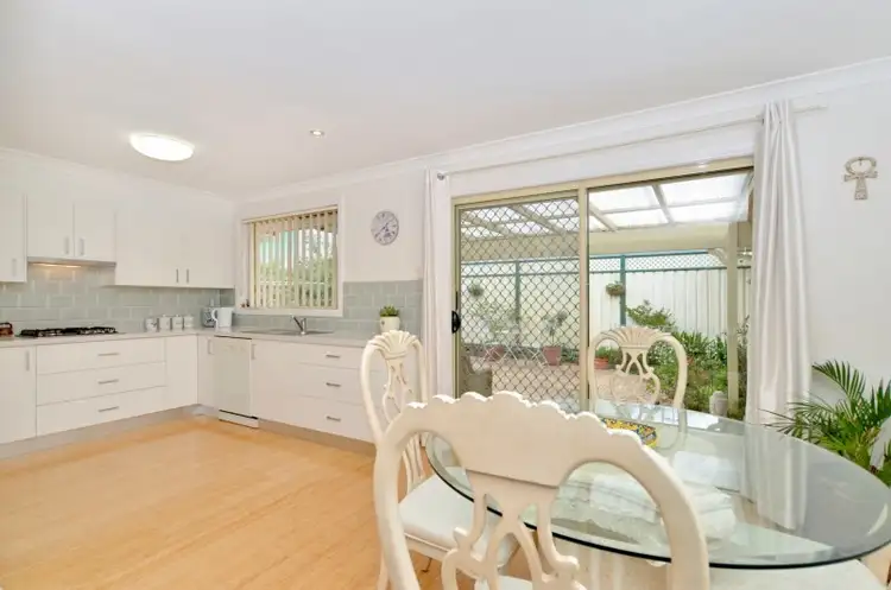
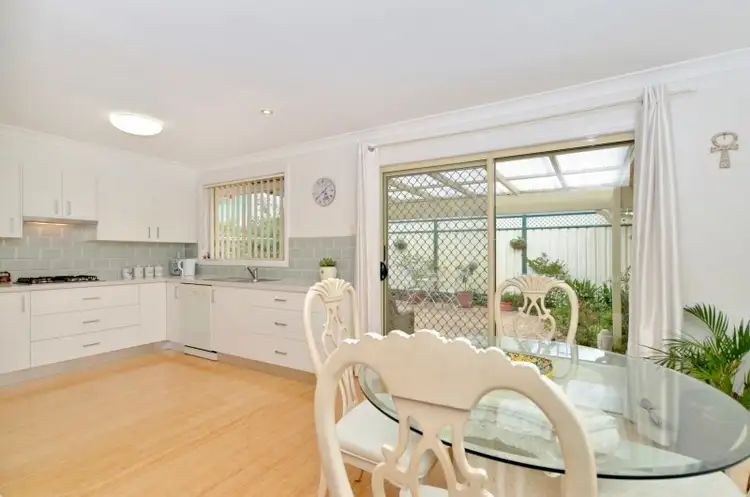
+ spoon (650, 411)
